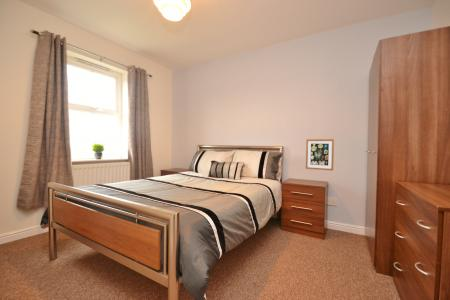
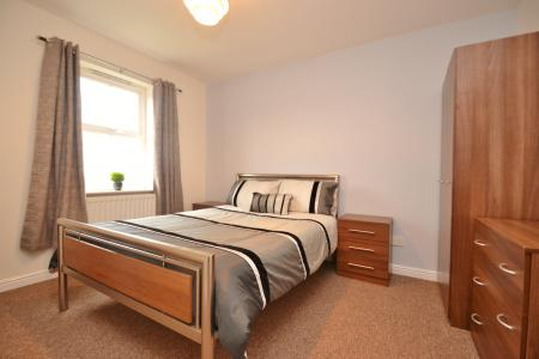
- wall art (319, 154)
